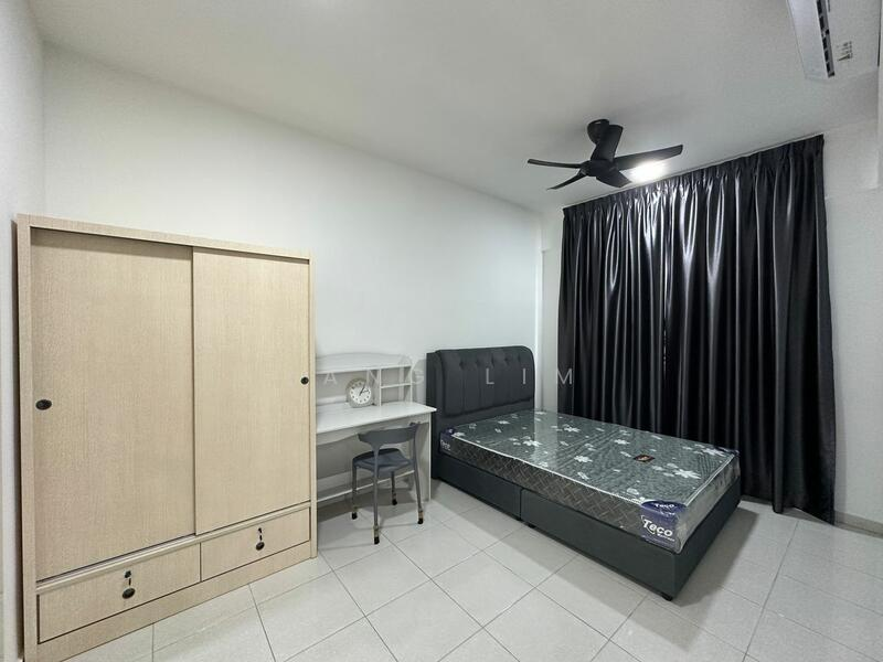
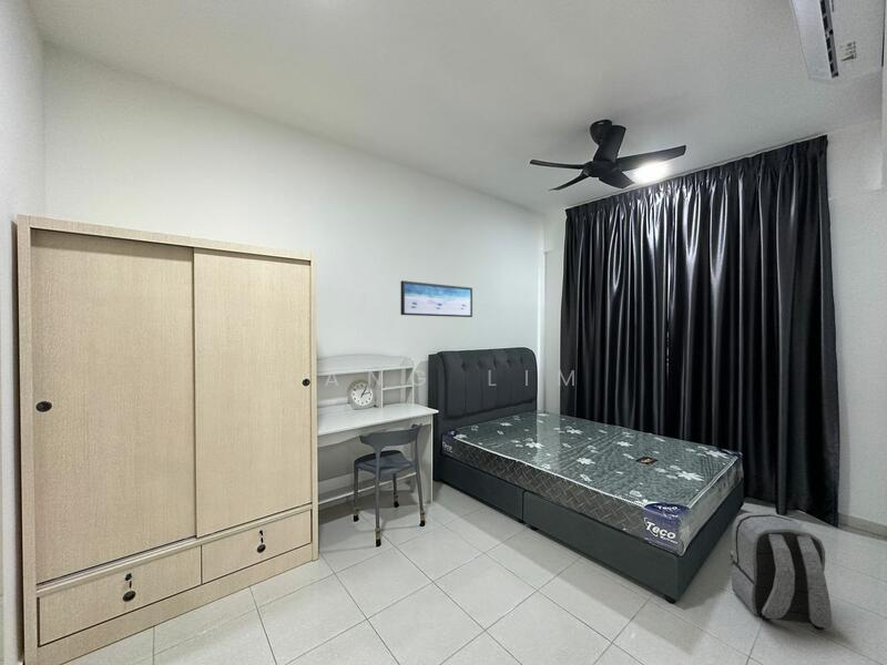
+ wall art (439, 300)
+ backpack (778, 565)
